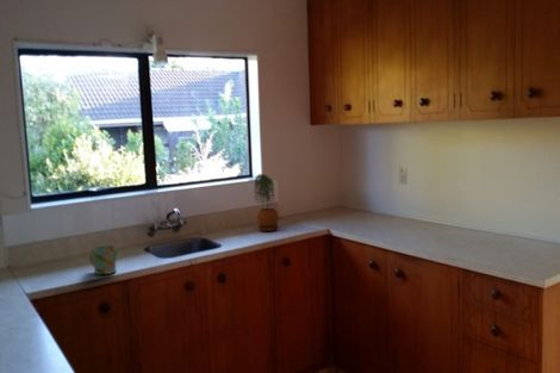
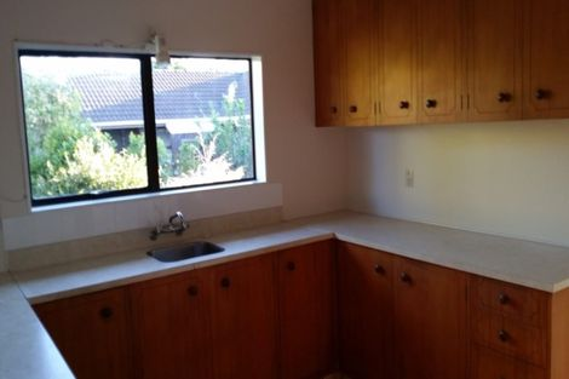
- potted plant (263, 203)
- mug (101, 259)
